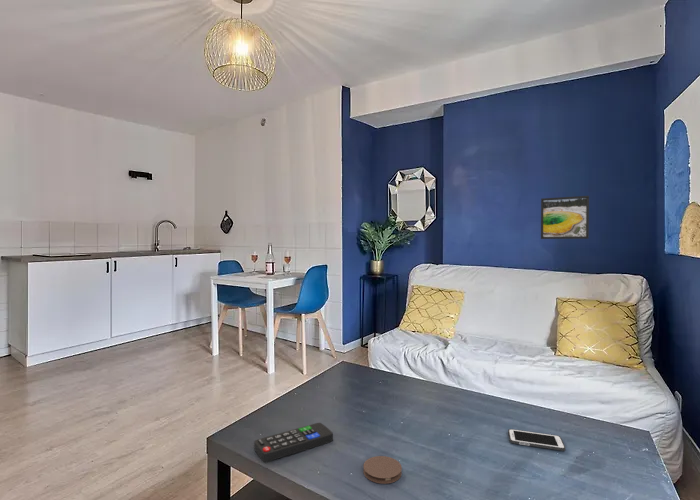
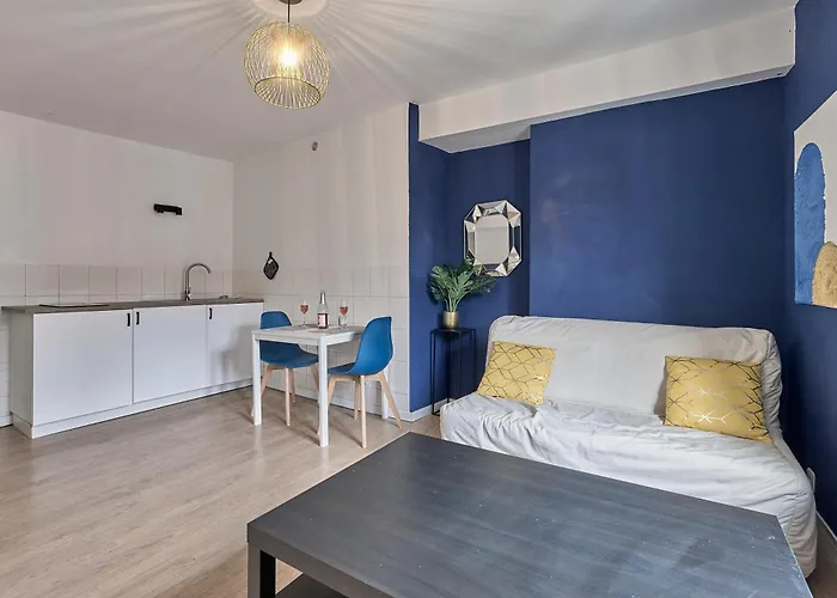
- remote control (294, 440)
- coaster (382, 469)
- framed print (564, 218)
- cell phone (535, 439)
